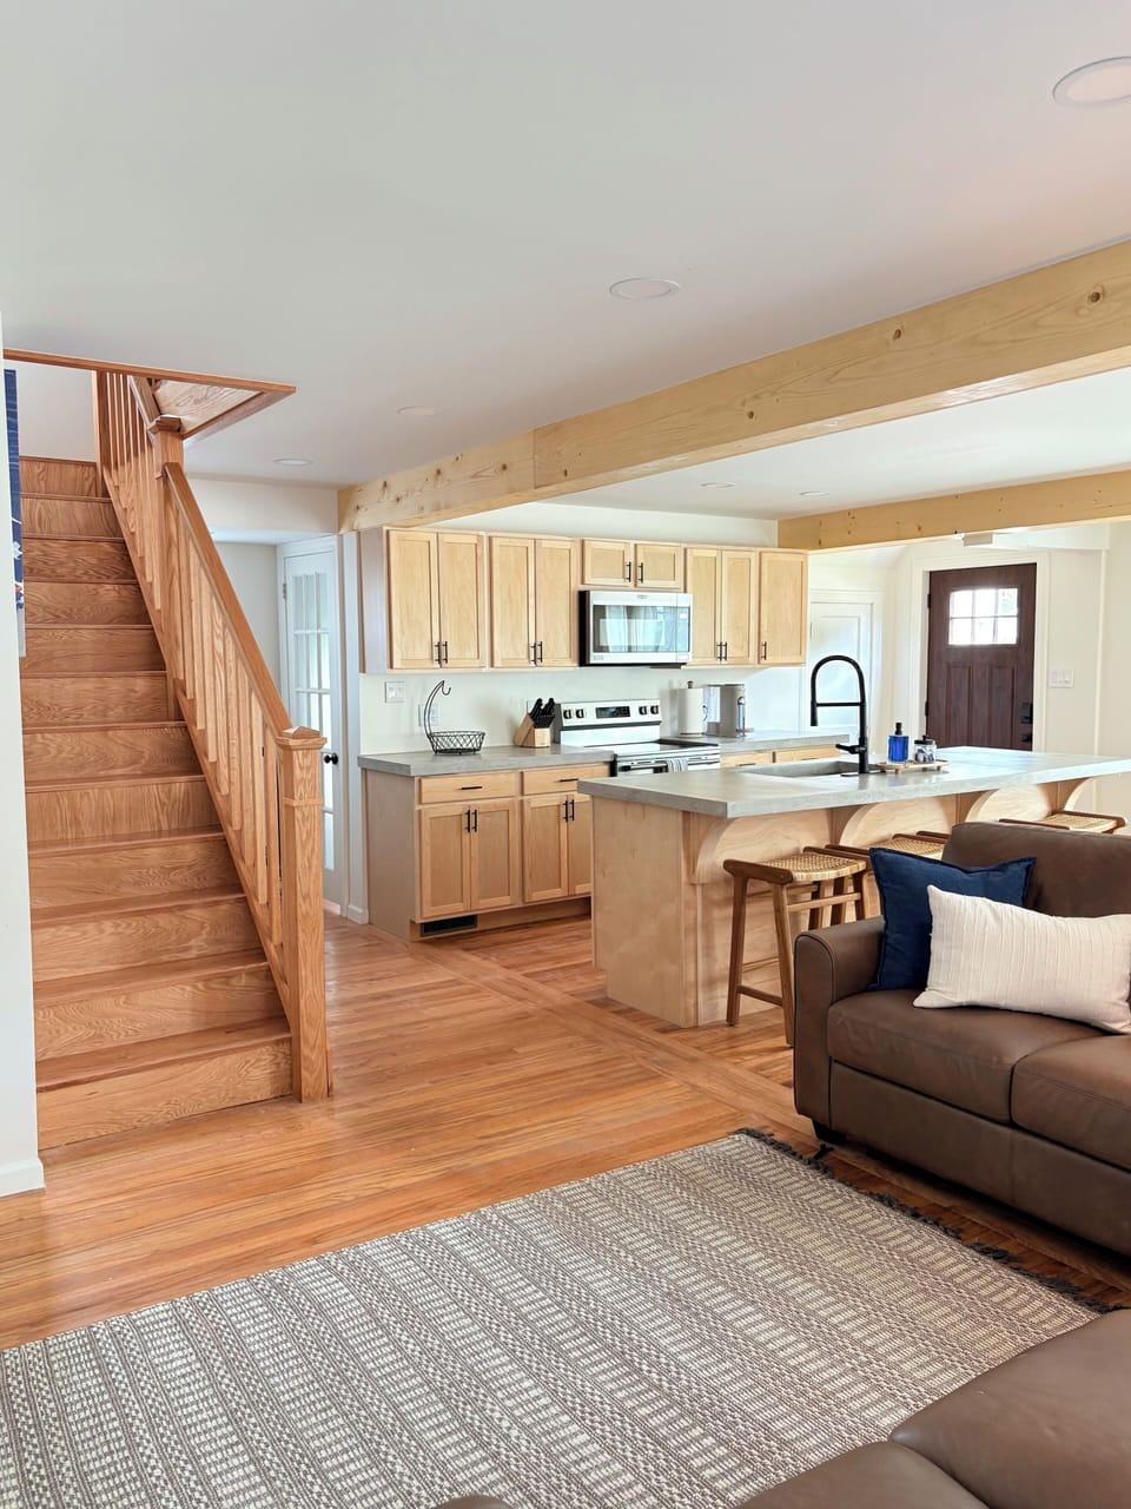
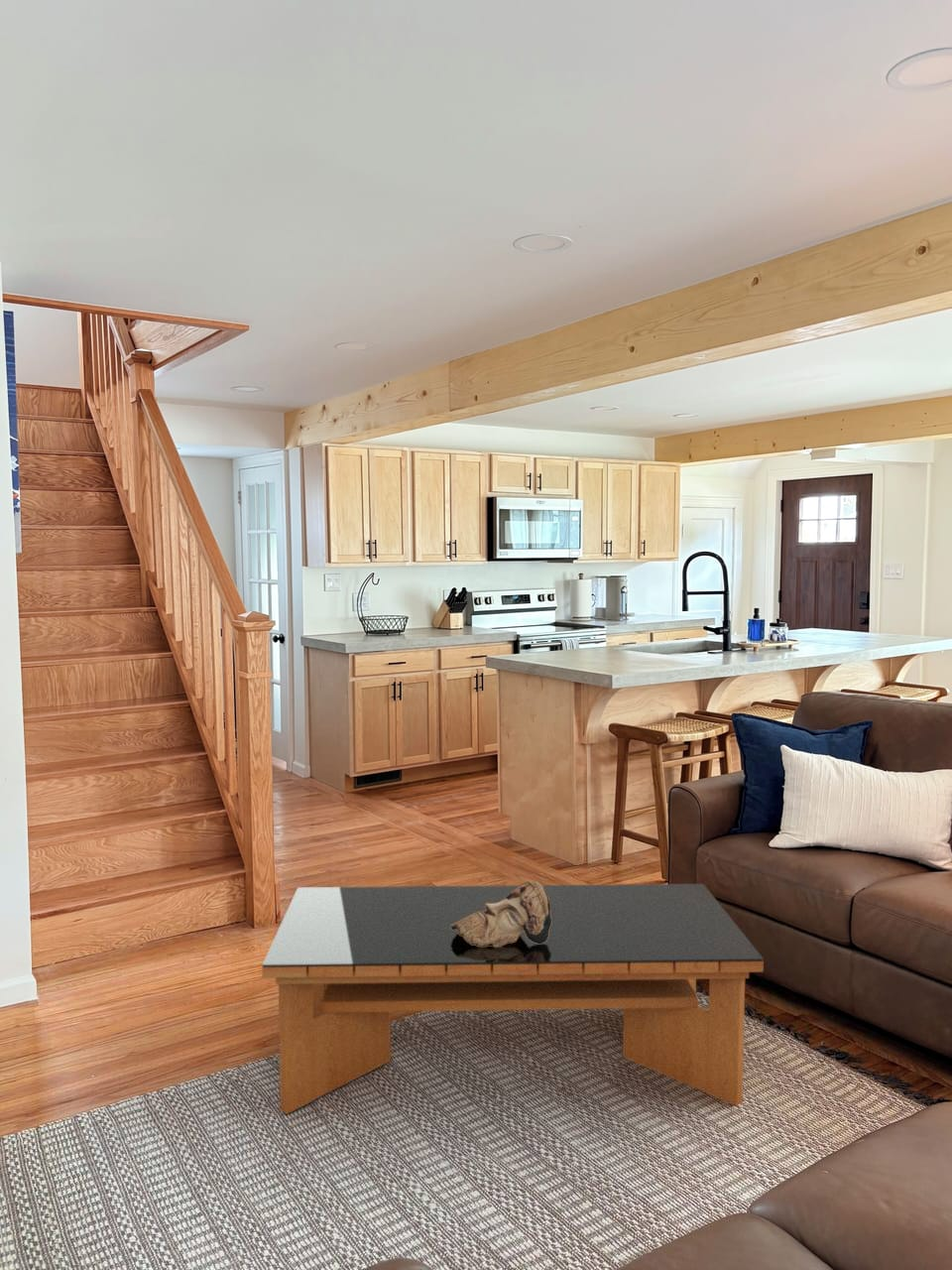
+ coffee table (507, 989)
+ animal skull (497, 908)
